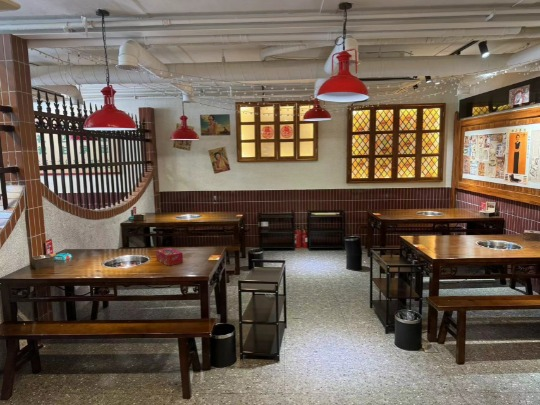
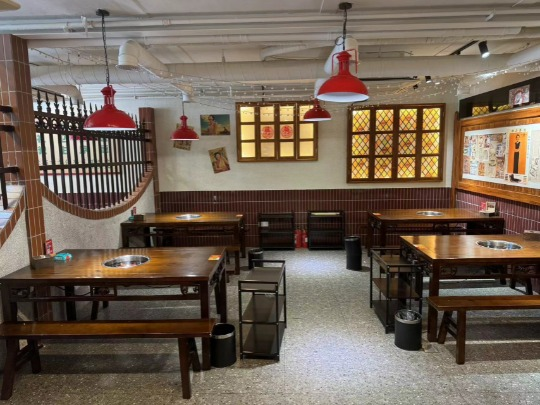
- tissue box (169, 256)
